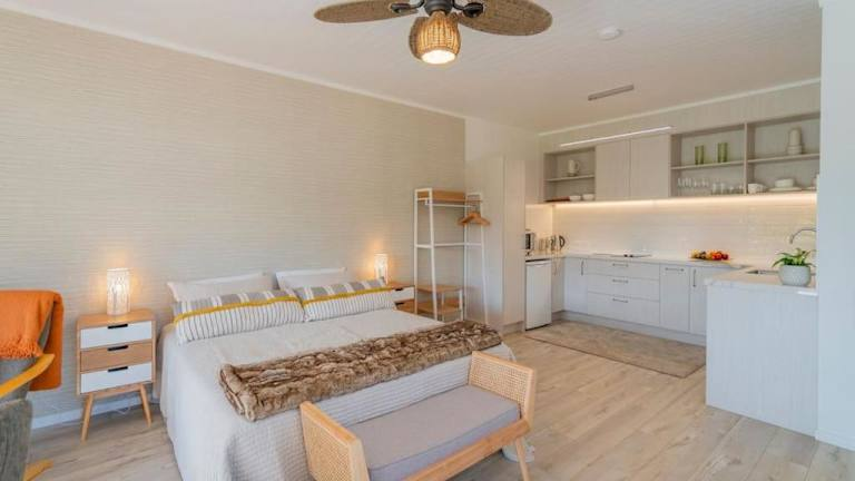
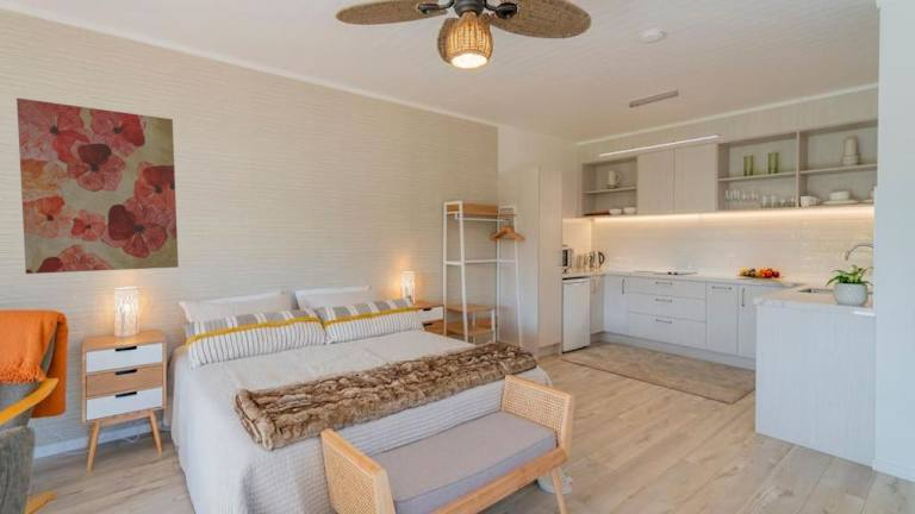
+ wall art (105, 190)
